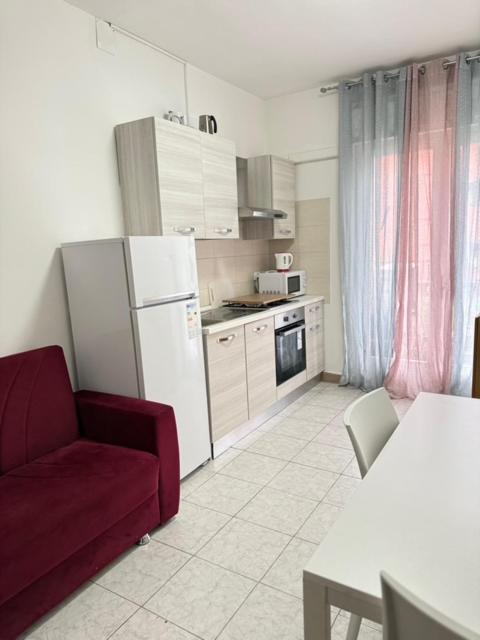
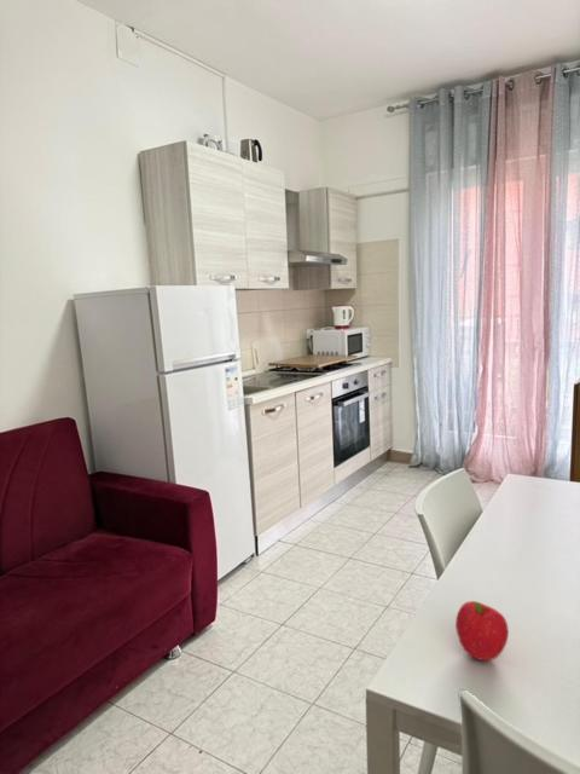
+ fruit (481, 629)
